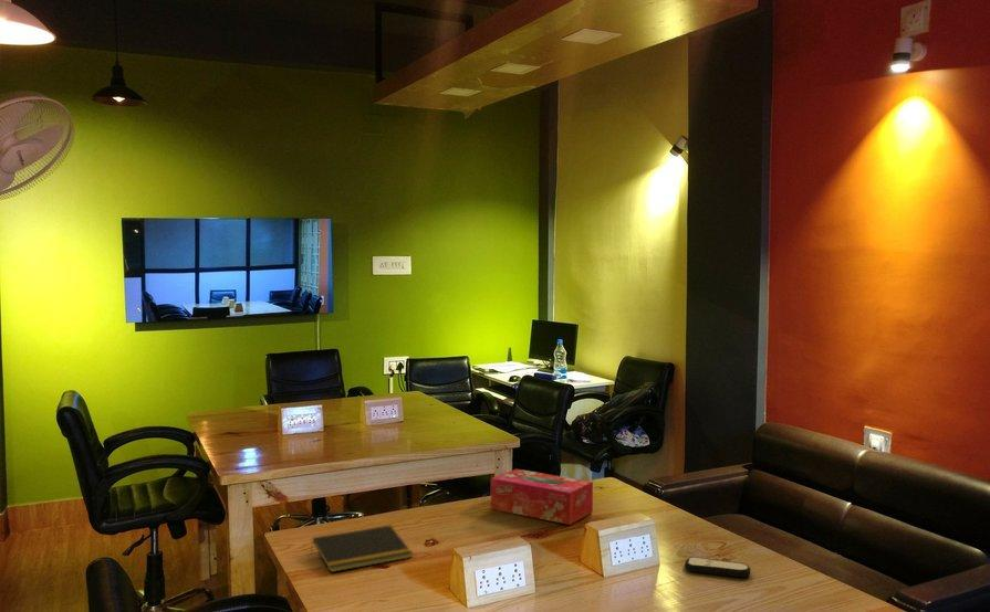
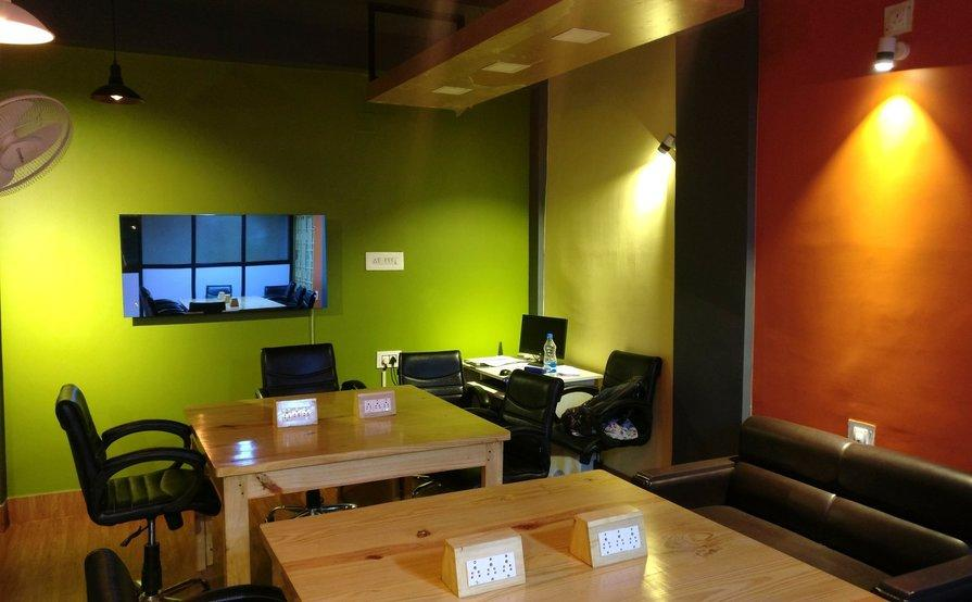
- remote control (717, 567)
- tissue box (541, 495)
- notepad (362, 547)
